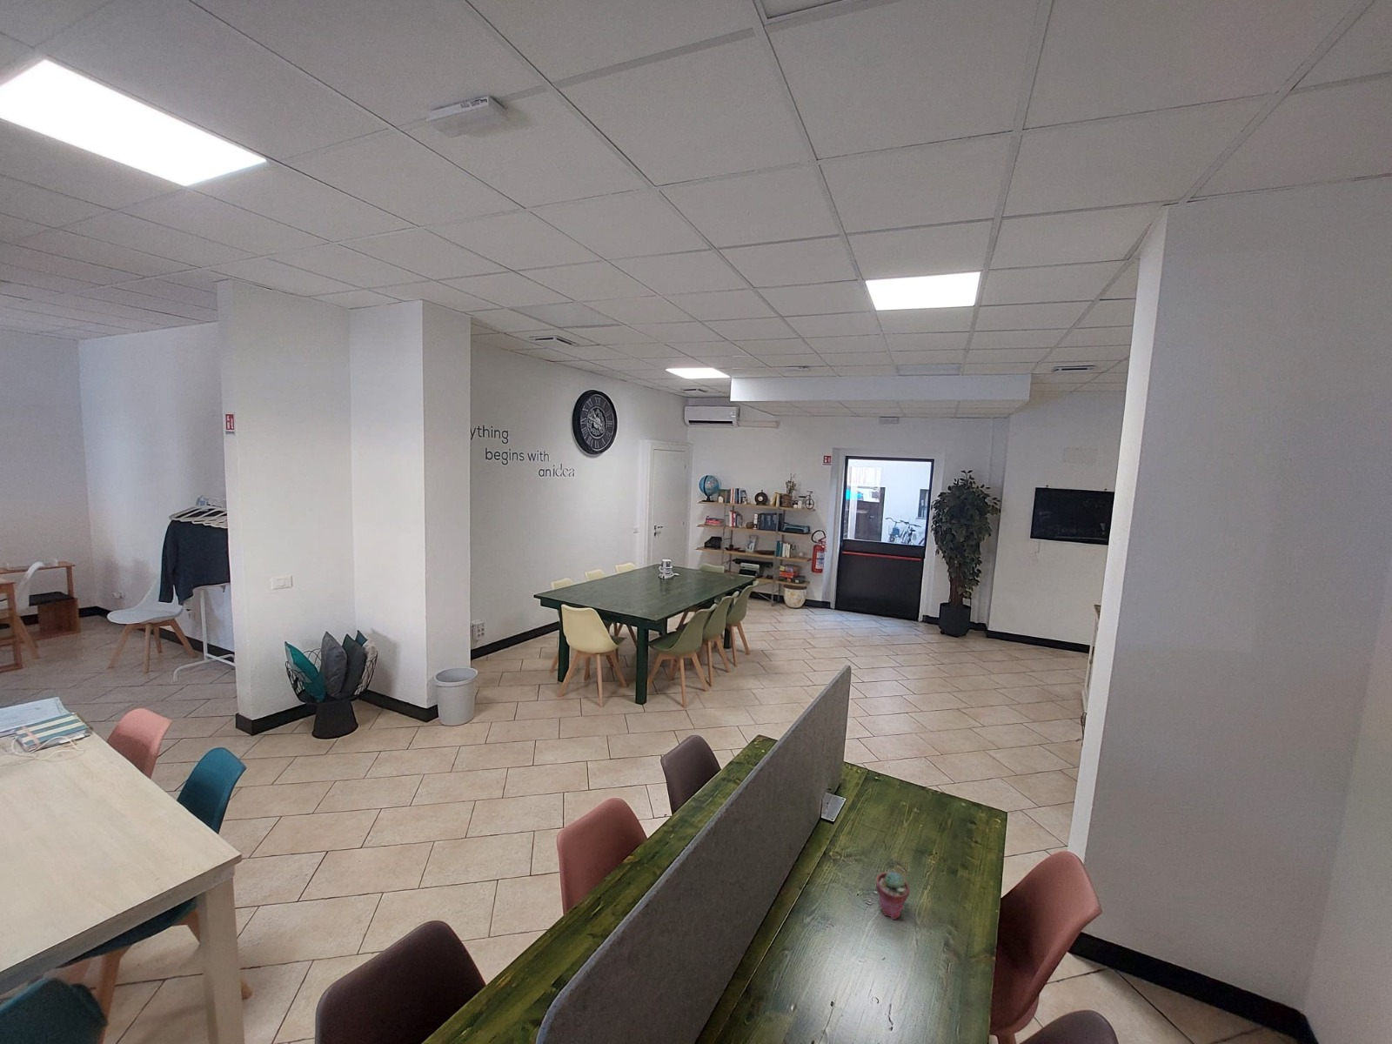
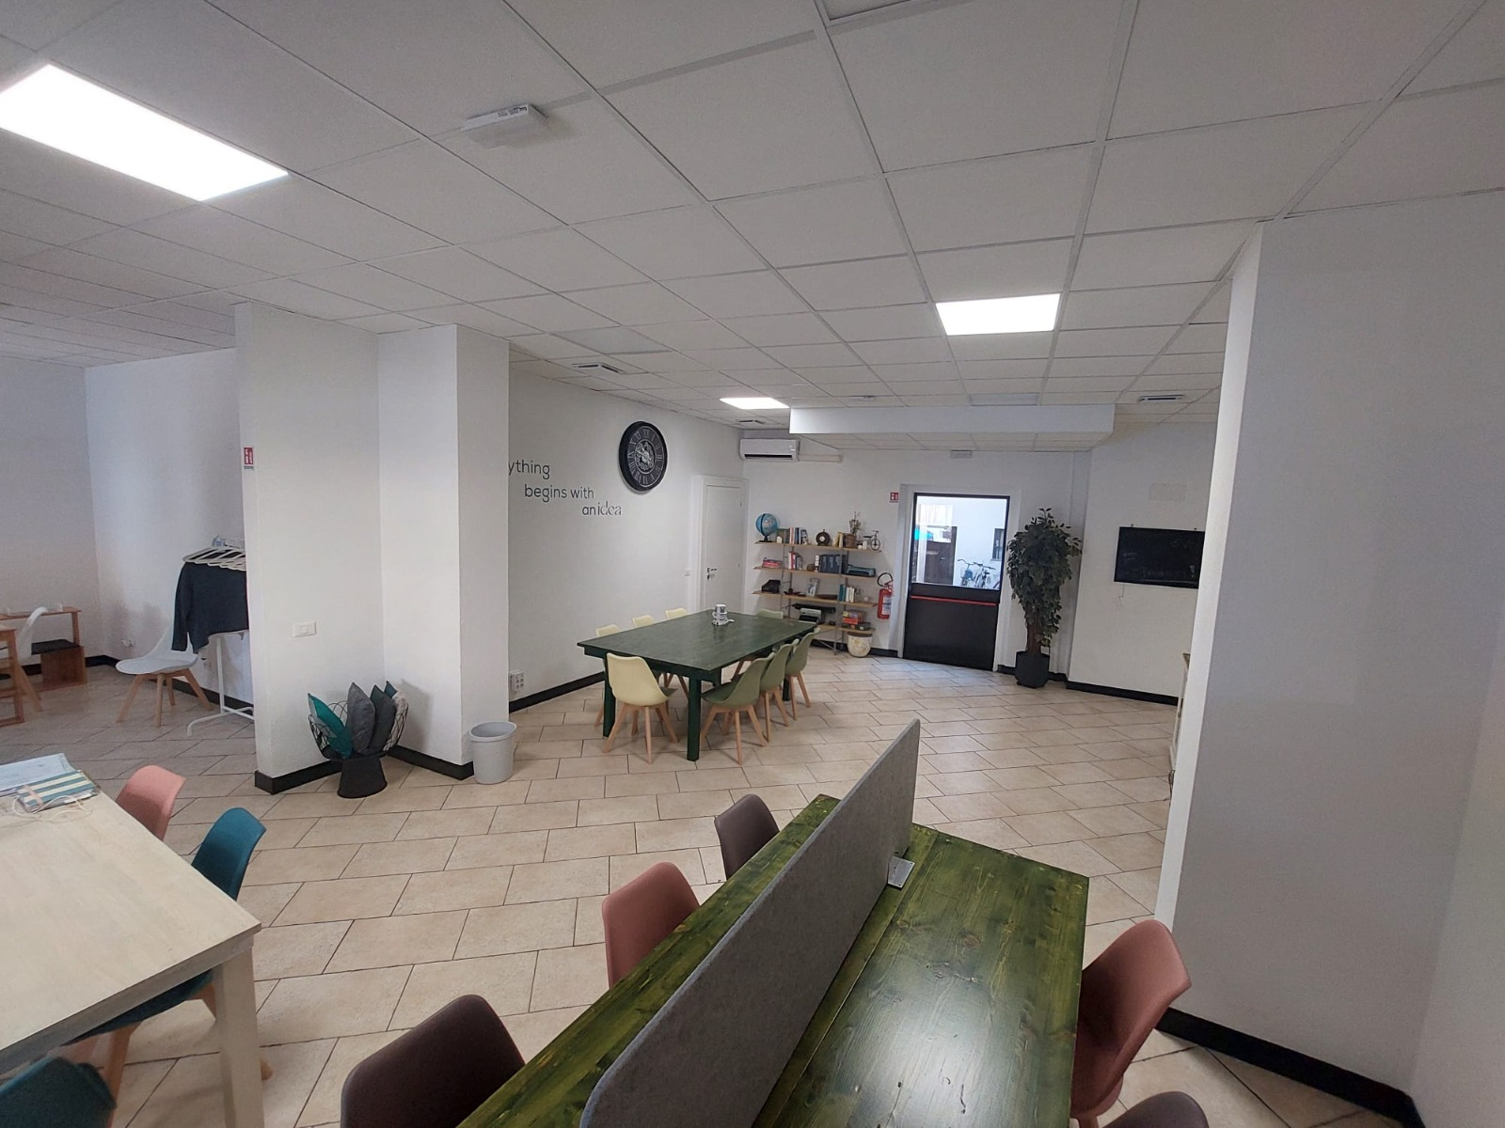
- potted succulent (892, 890)
